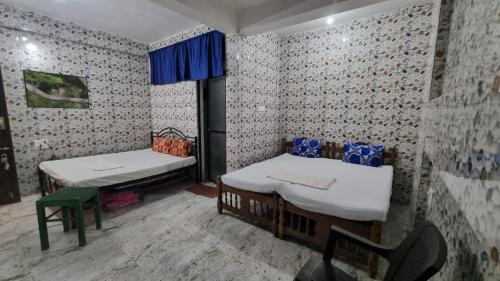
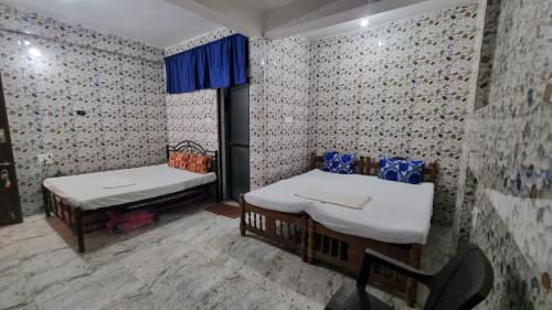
- stool (72, 218)
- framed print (59, 91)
